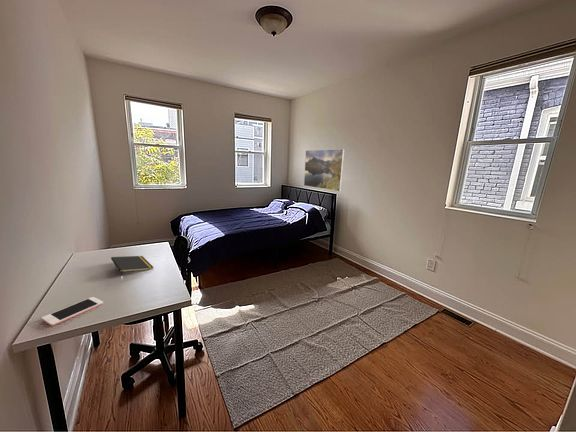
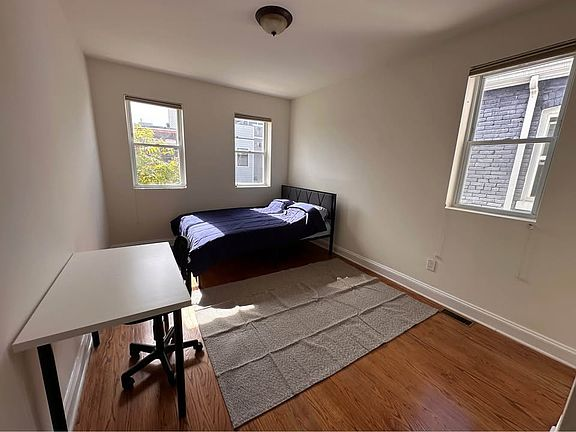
- cell phone (74, 310)
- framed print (322, 169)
- notepad (132, 263)
